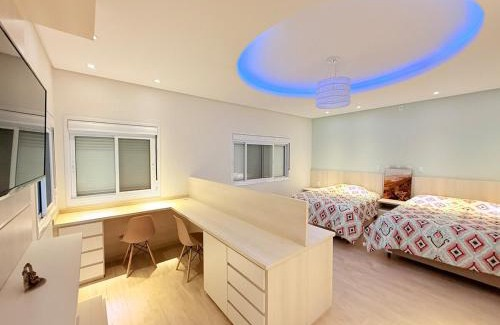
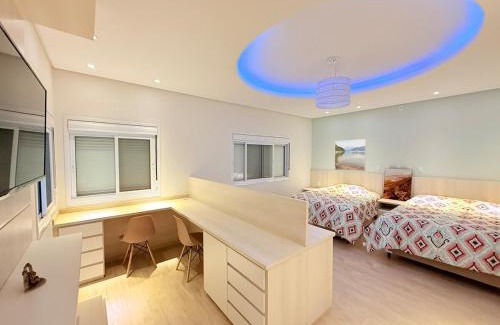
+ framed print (349, 155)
